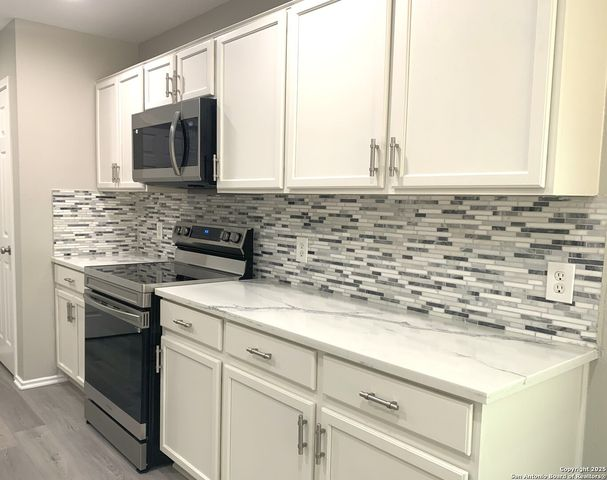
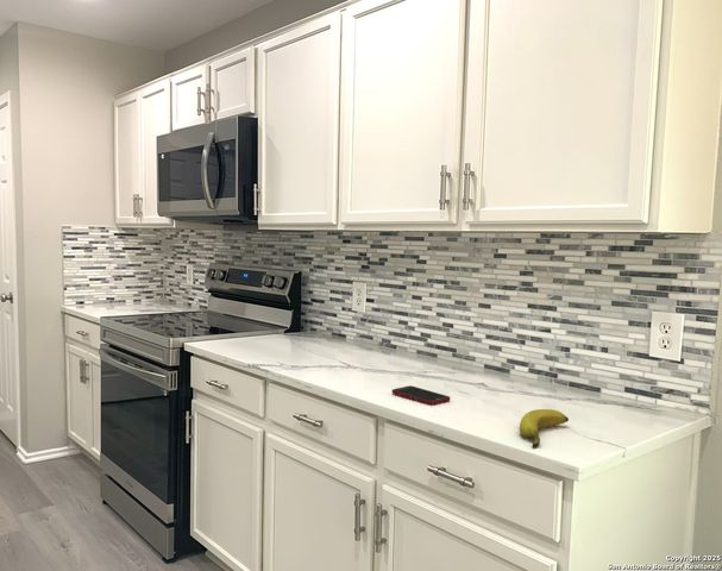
+ banana (539, 423)
+ cell phone (420, 395)
